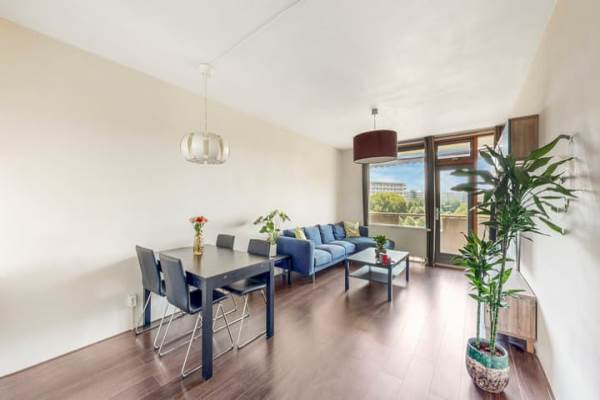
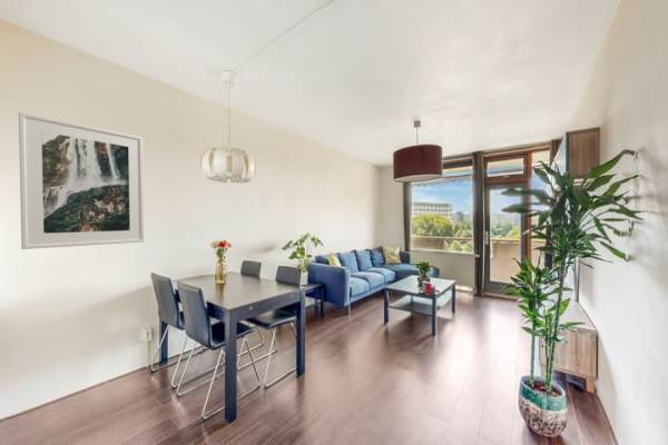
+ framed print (89, 186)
